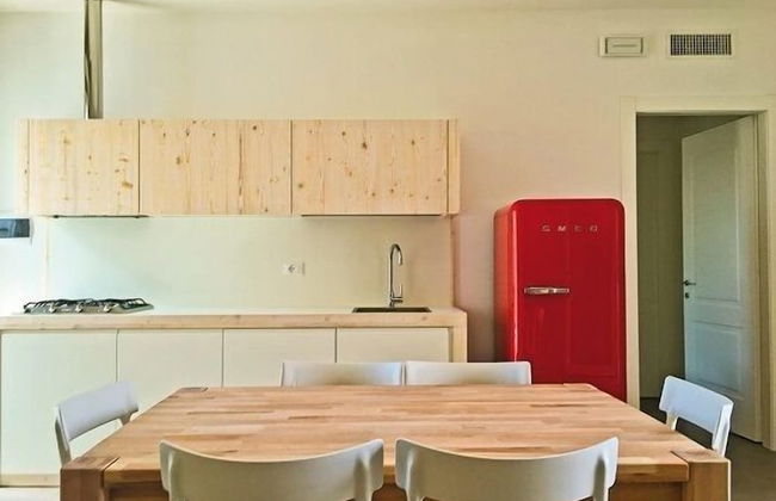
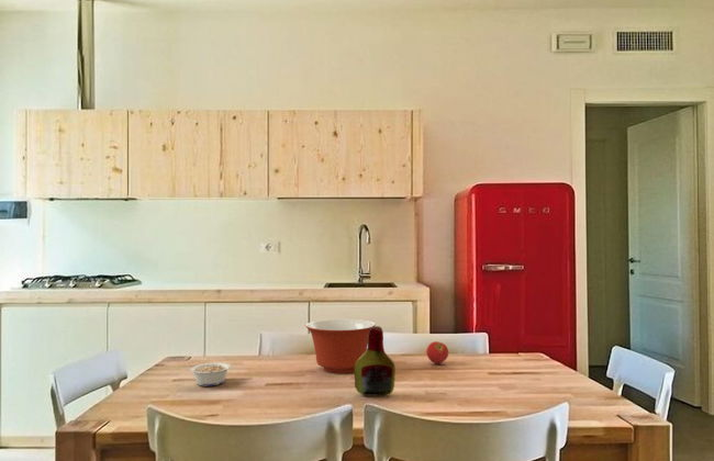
+ bottle (375, 360)
+ fruit (437, 352)
+ mixing bowl (341, 346)
+ legume (210, 373)
